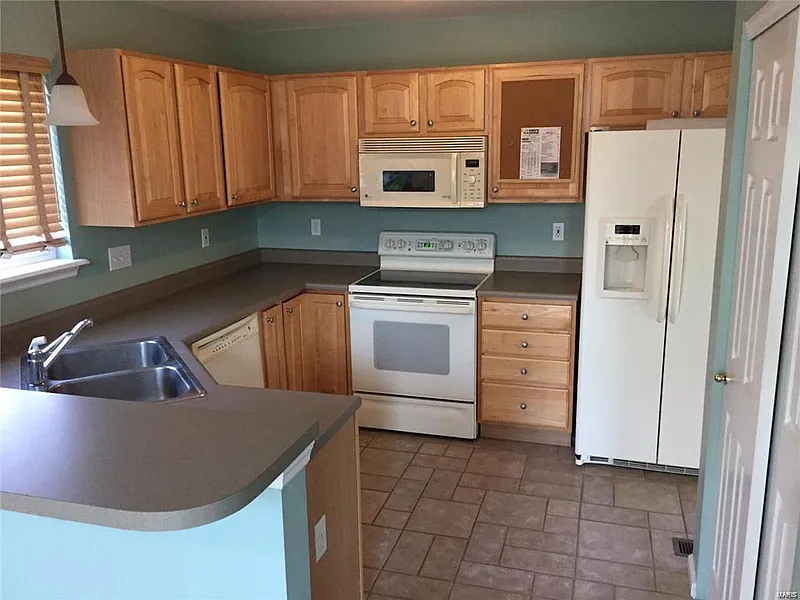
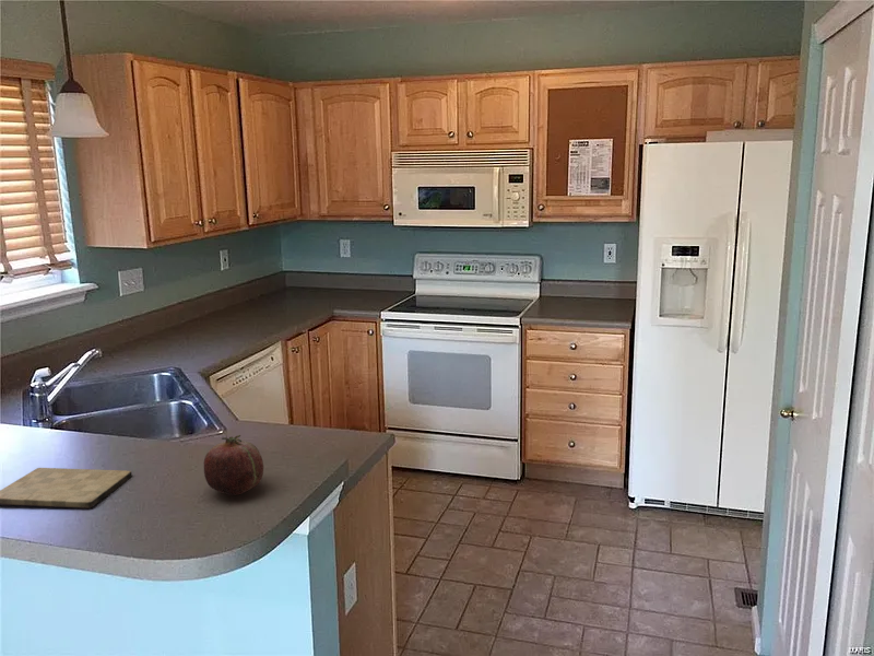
+ fruit (233, 464)
+ cutting board (62, 487)
